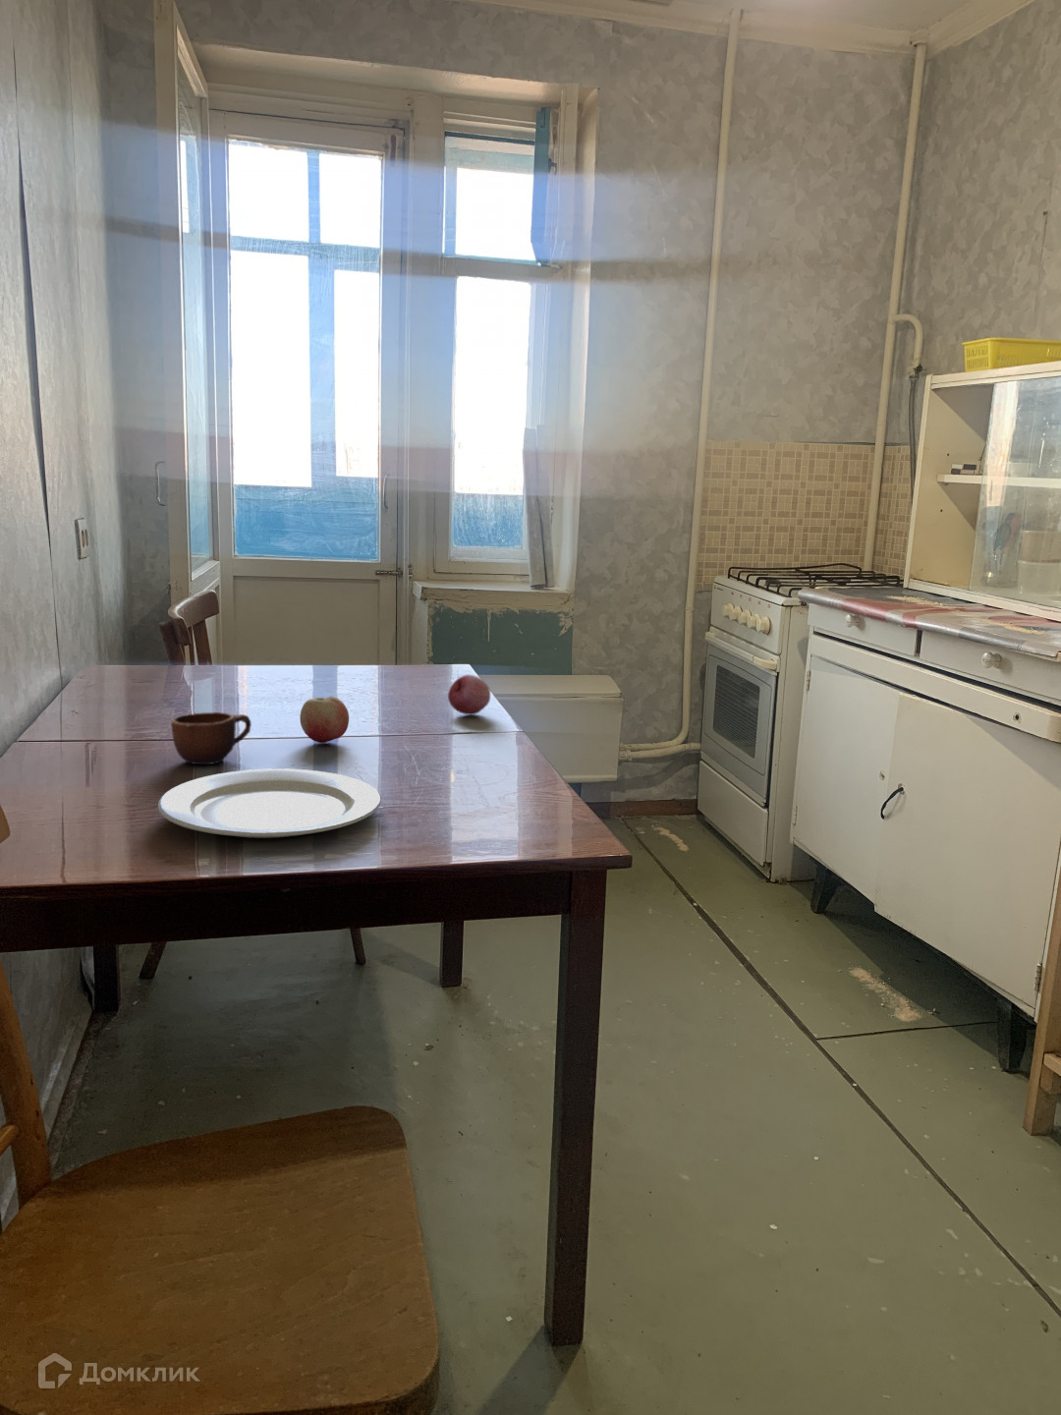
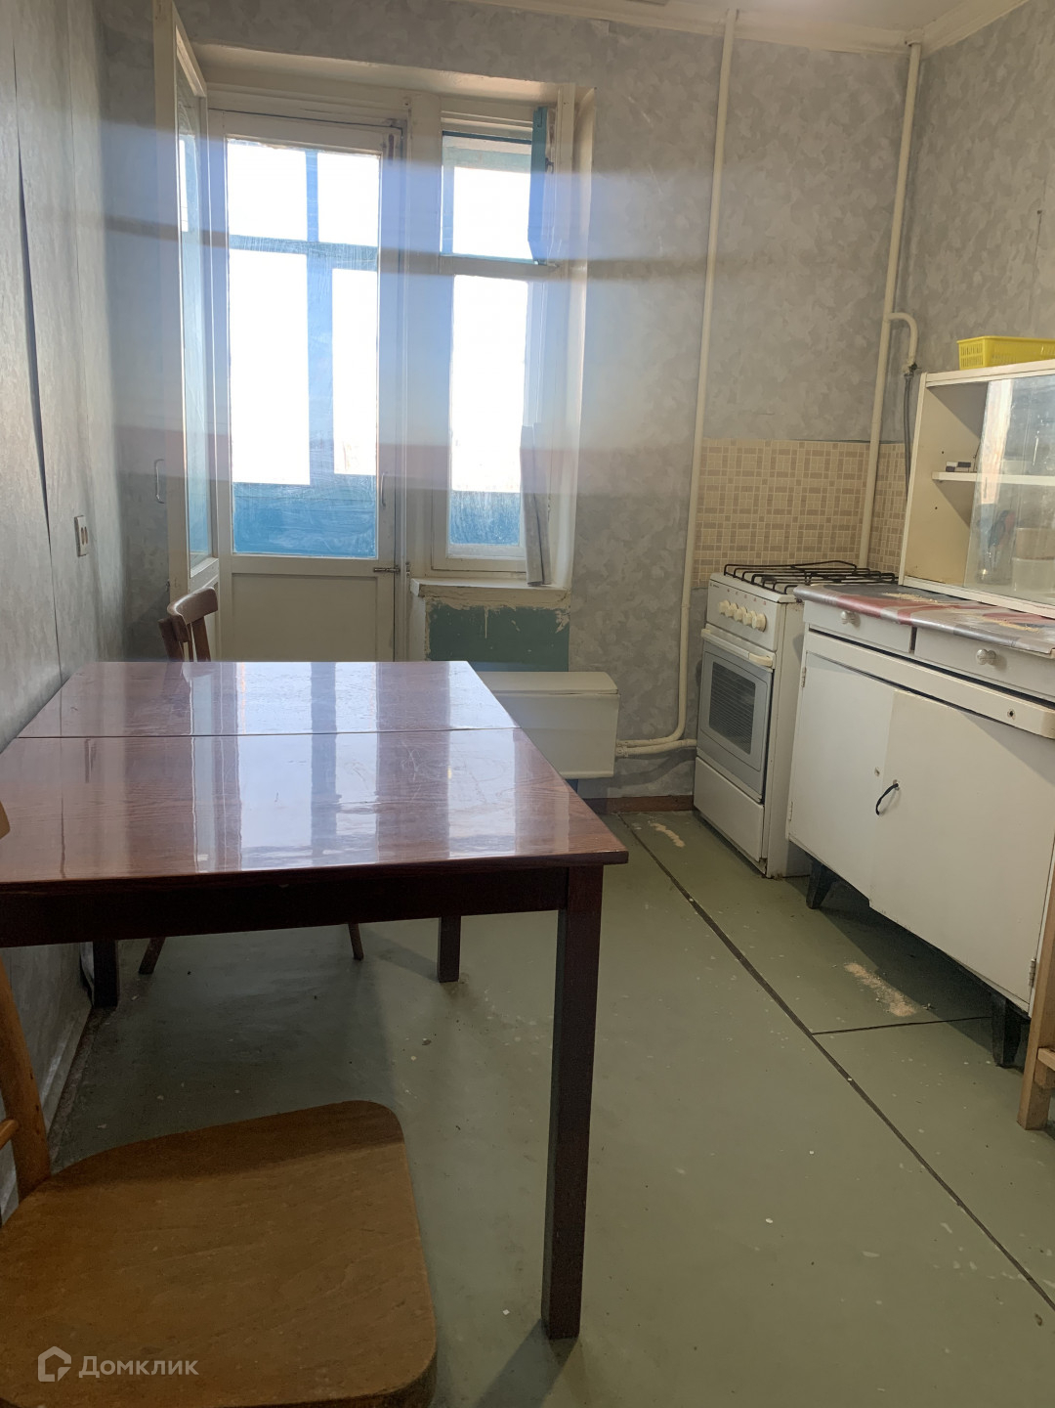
- mug (207, 736)
- fruit (324, 720)
- fruit (469, 695)
- chinaware (272, 806)
